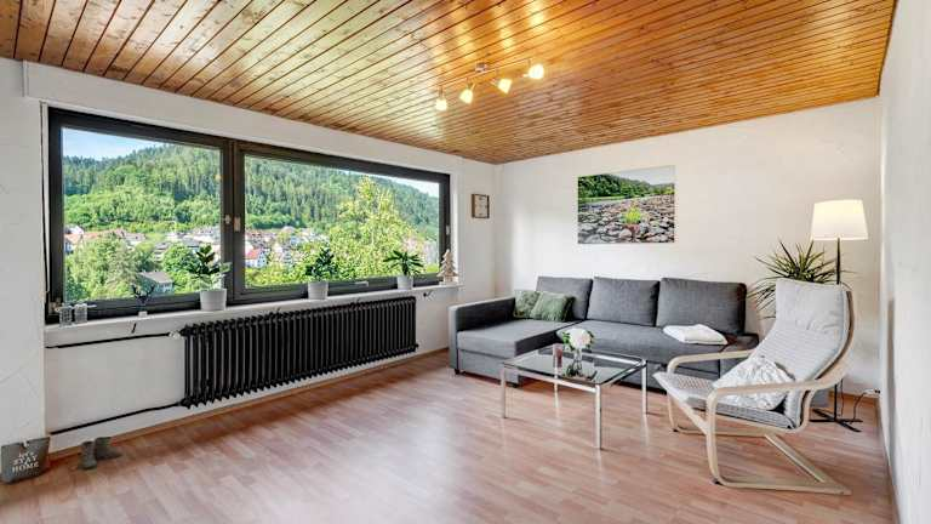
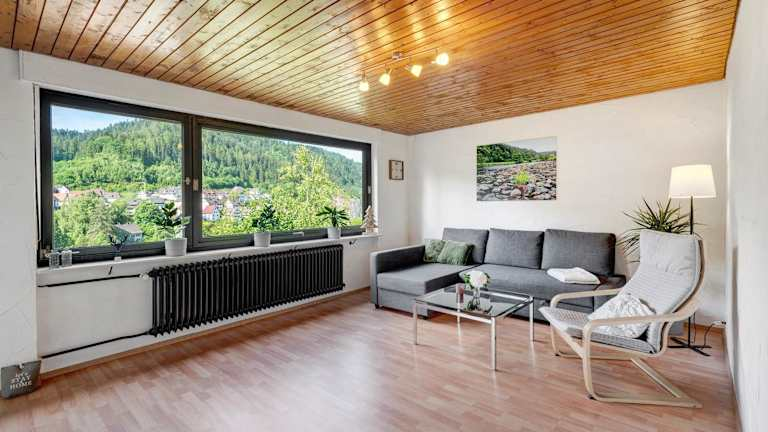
- boots (97, 450)
